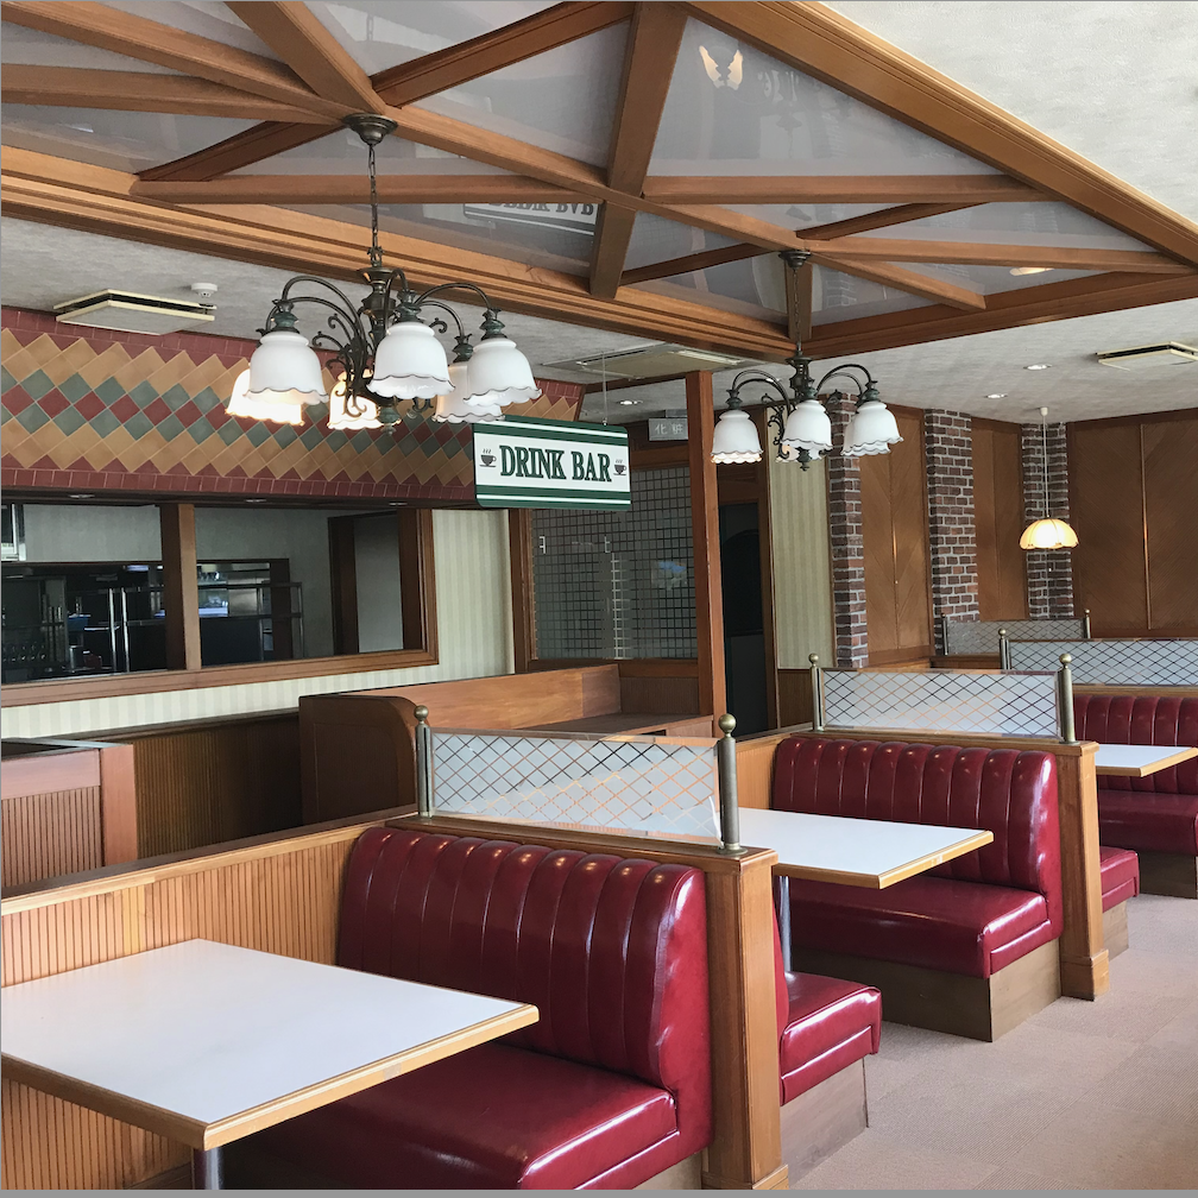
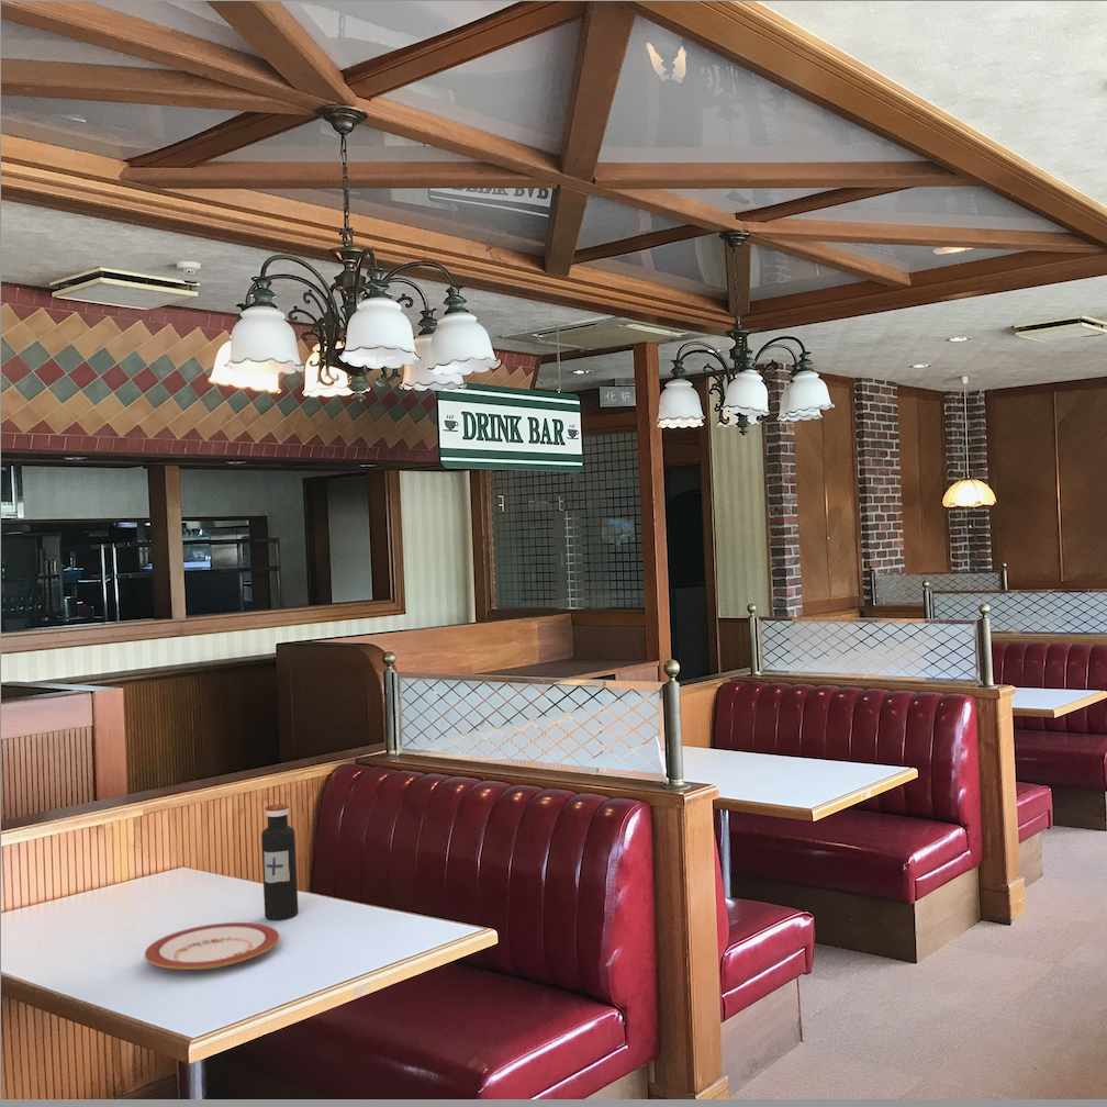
+ water bottle (279, 860)
+ plate (213, 949)
